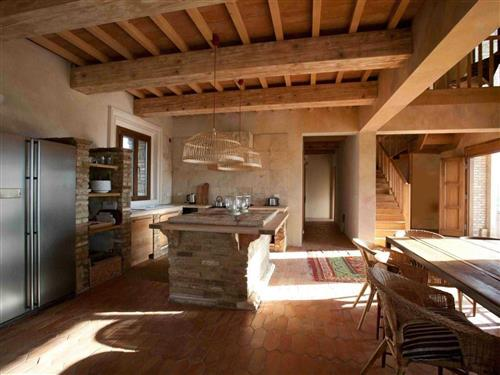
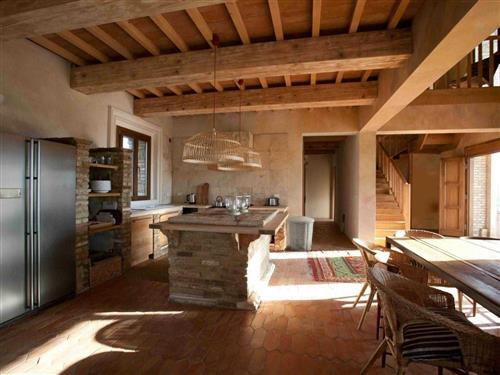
+ trash can (300, 231)
